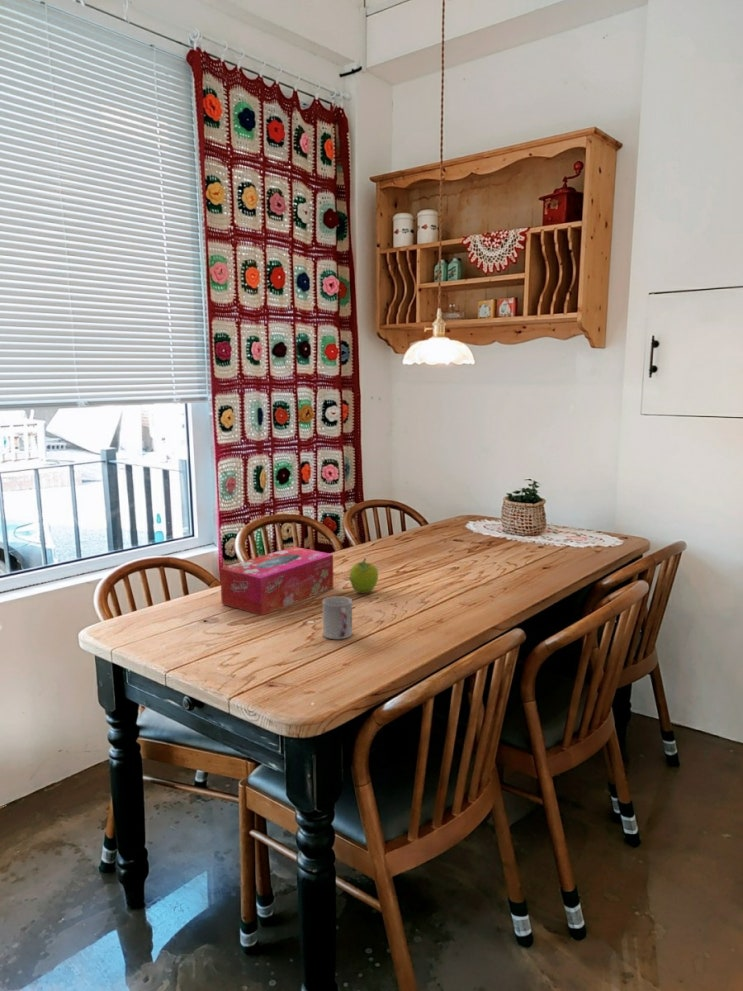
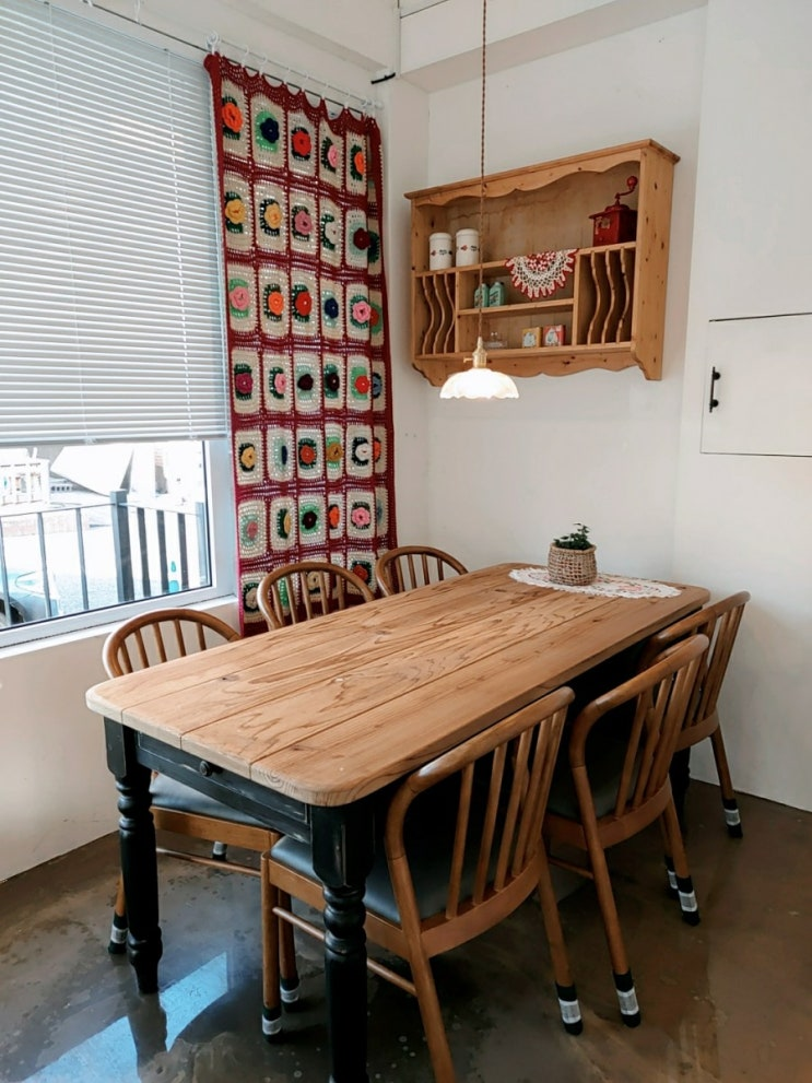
- tissue box (279, 578)
- cup (339, 619)
- fruit (363, 575)
